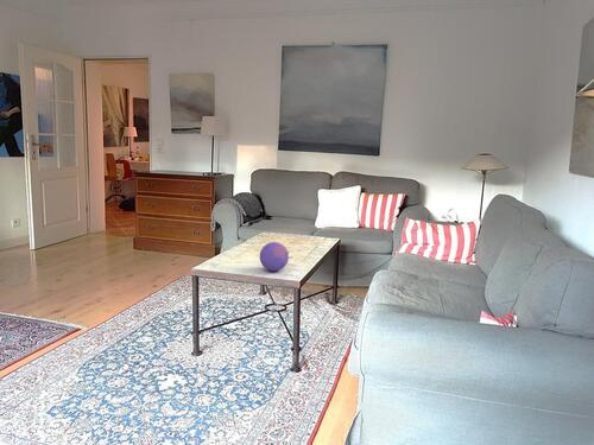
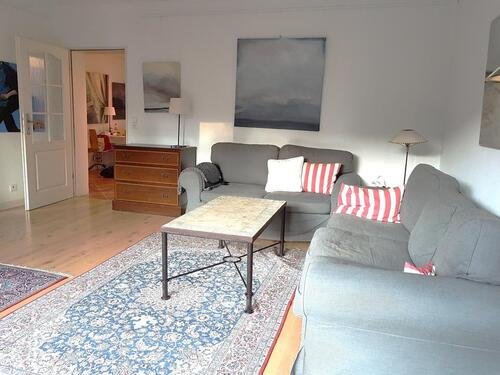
- decorative ball (273, 256)
